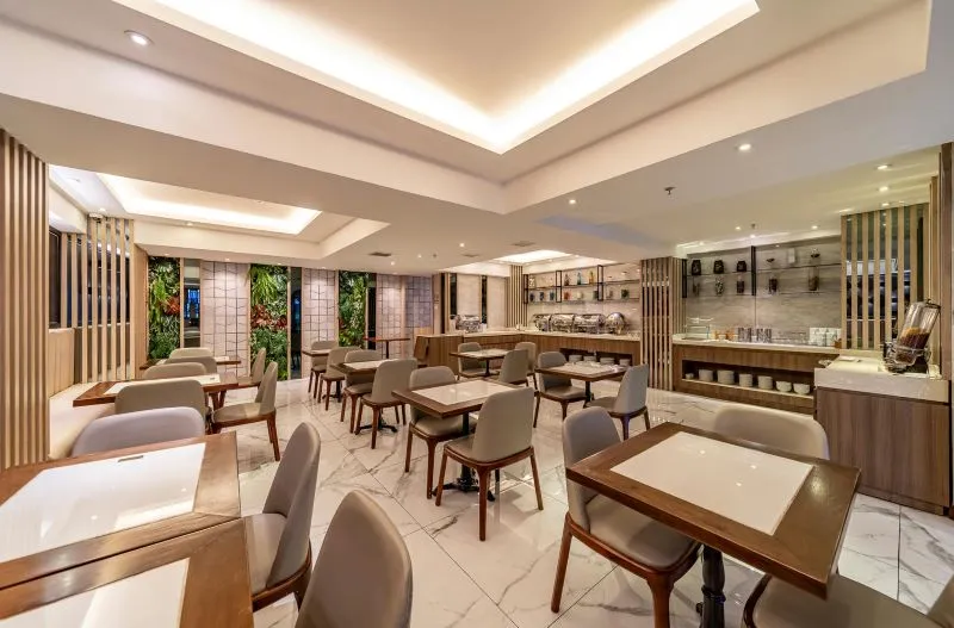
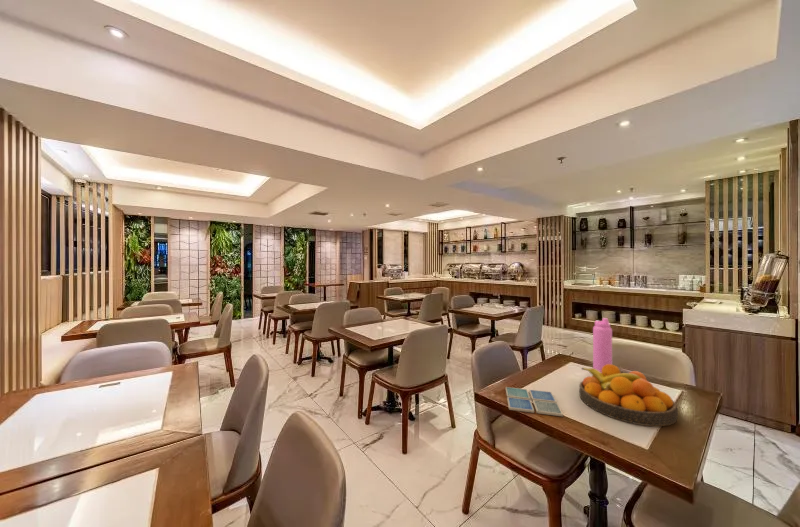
+ water bottle (602, 344)
+ drink coaster (530, 400)
+ fruit bowl (624, 388)
